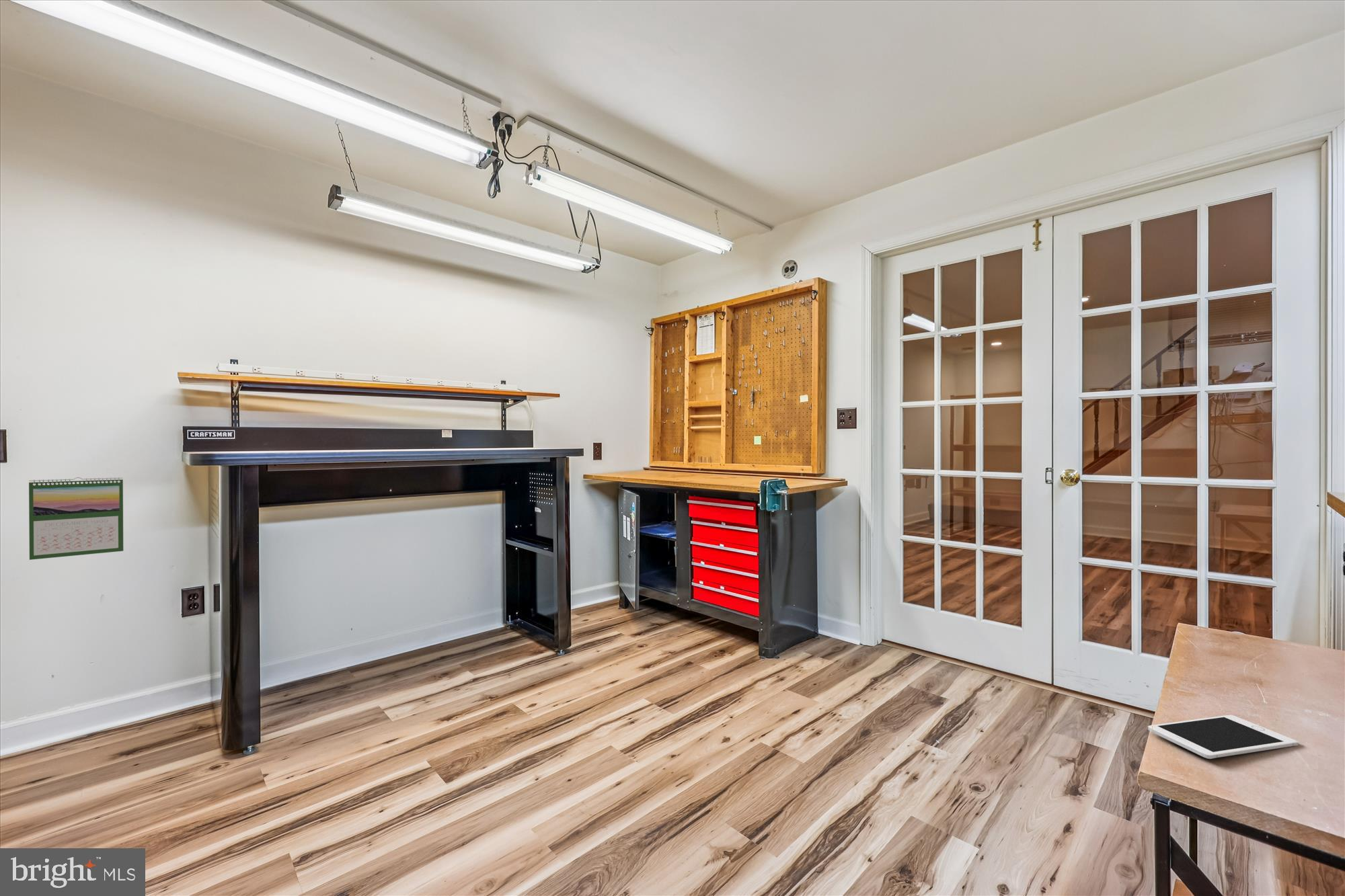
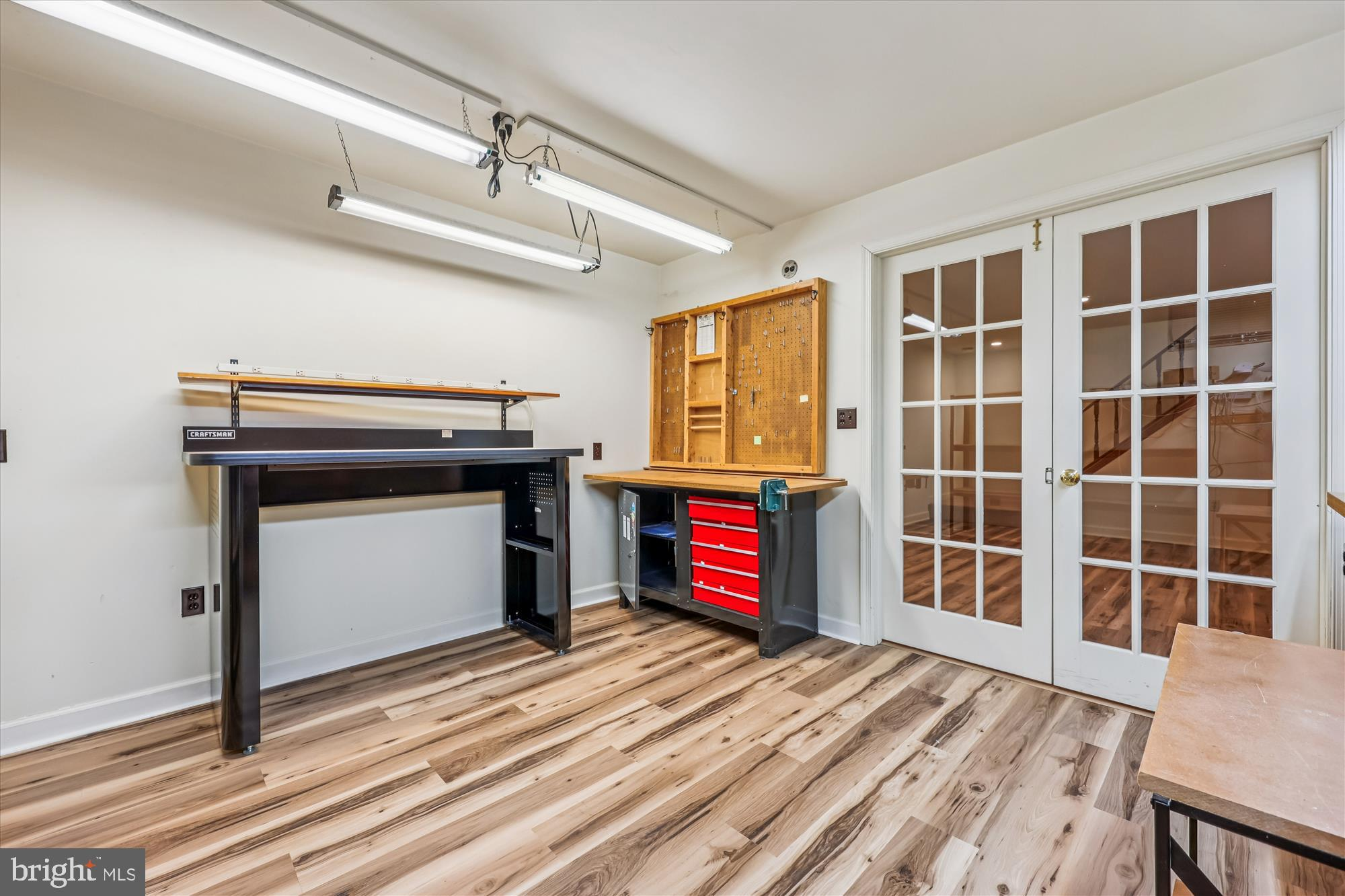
- calendar (78, 516)
- cell phone (1221, 735)
